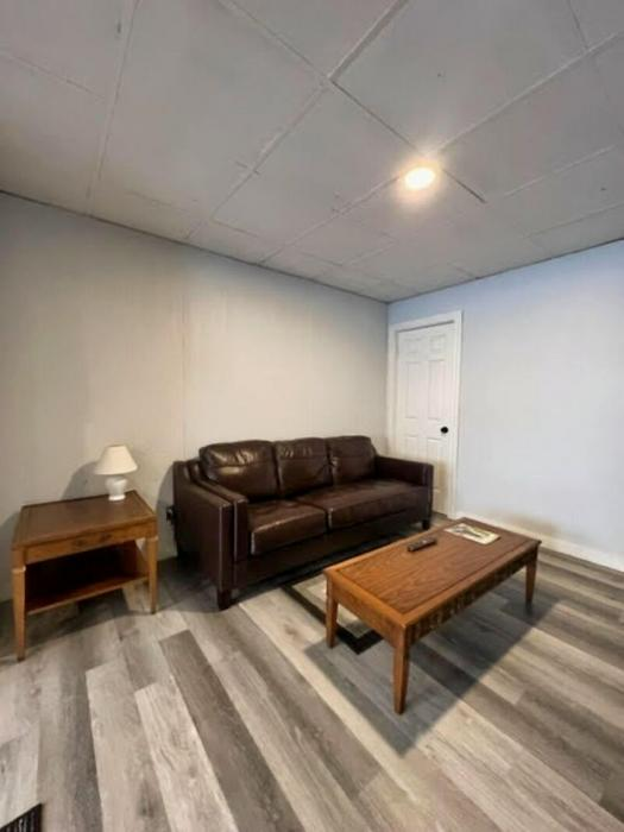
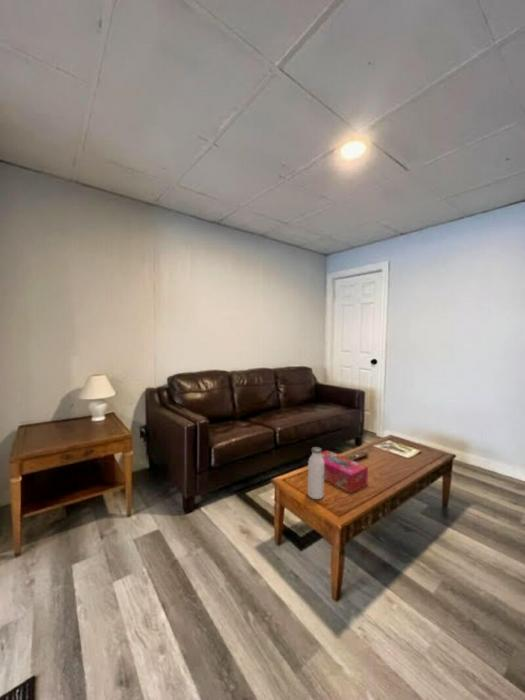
+ water bottle (316, 471)
+ tissue box (337, 469)
